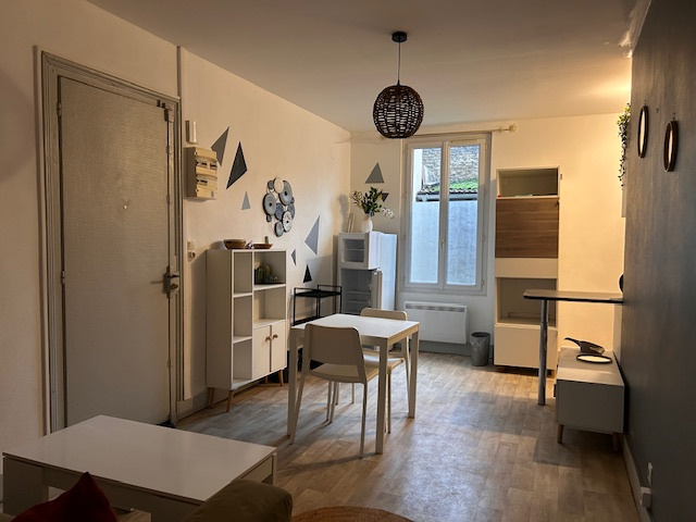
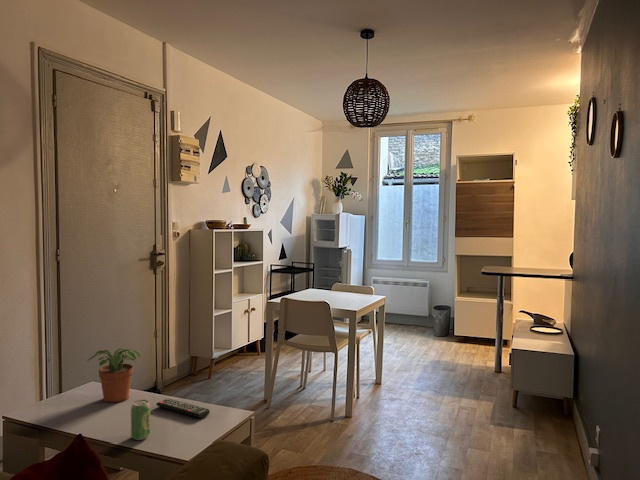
+ beverage can (140, 419)
+ remote control (182, 408)
+ potted plant (114, 374)
